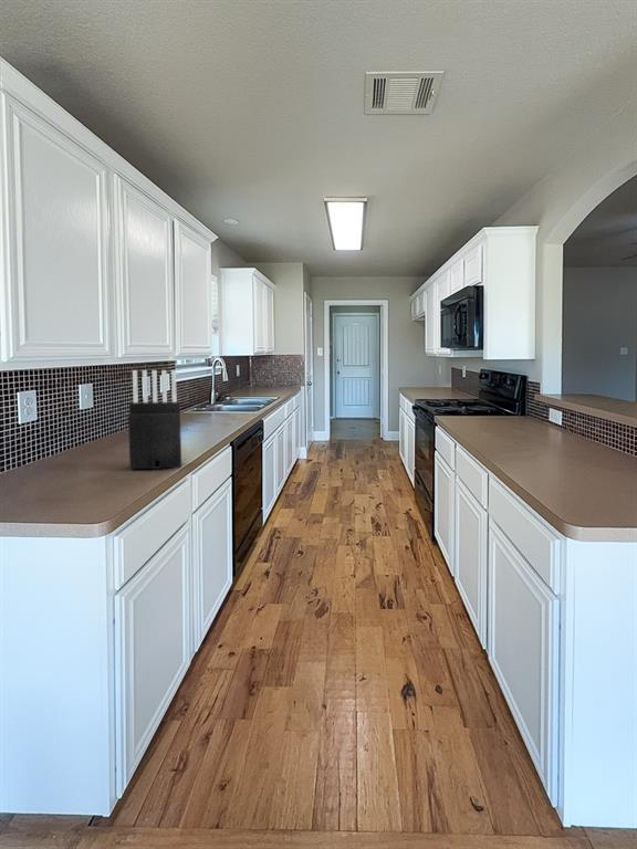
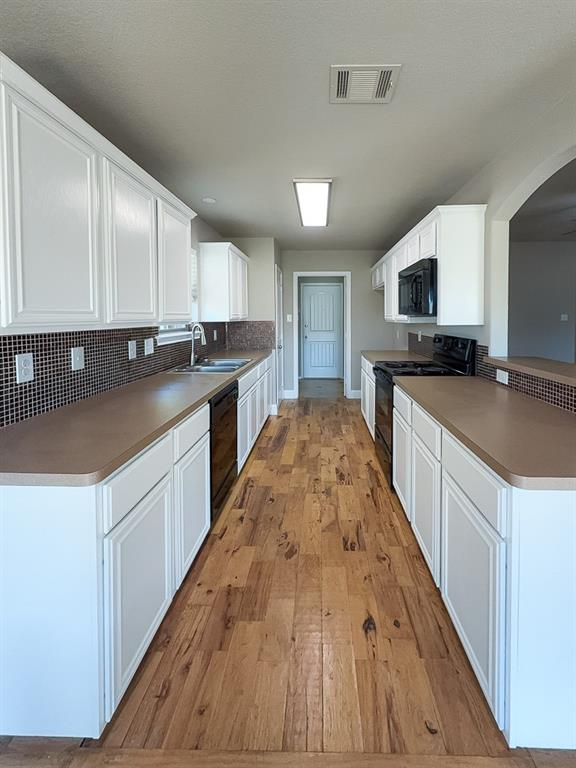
- knife block (155, 418)
